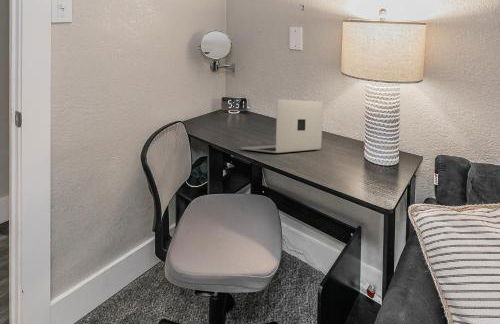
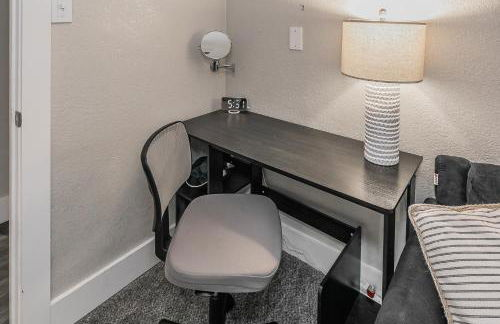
- laptop (282, 125)
